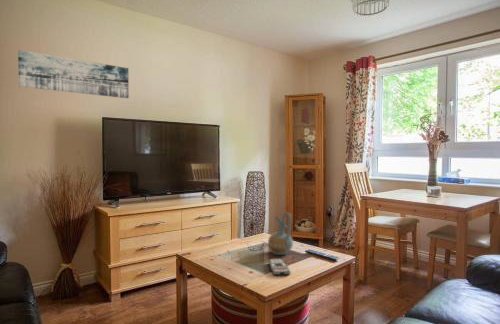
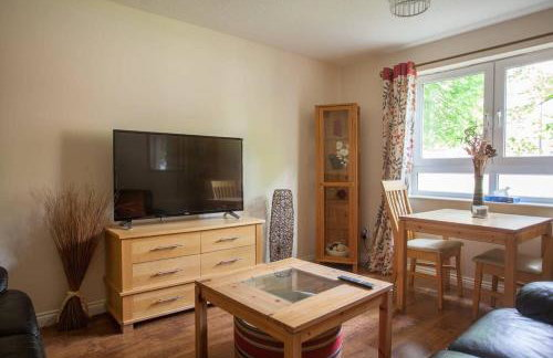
- wall art (78, 76)
- remote control (278, 266)
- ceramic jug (280, 232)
